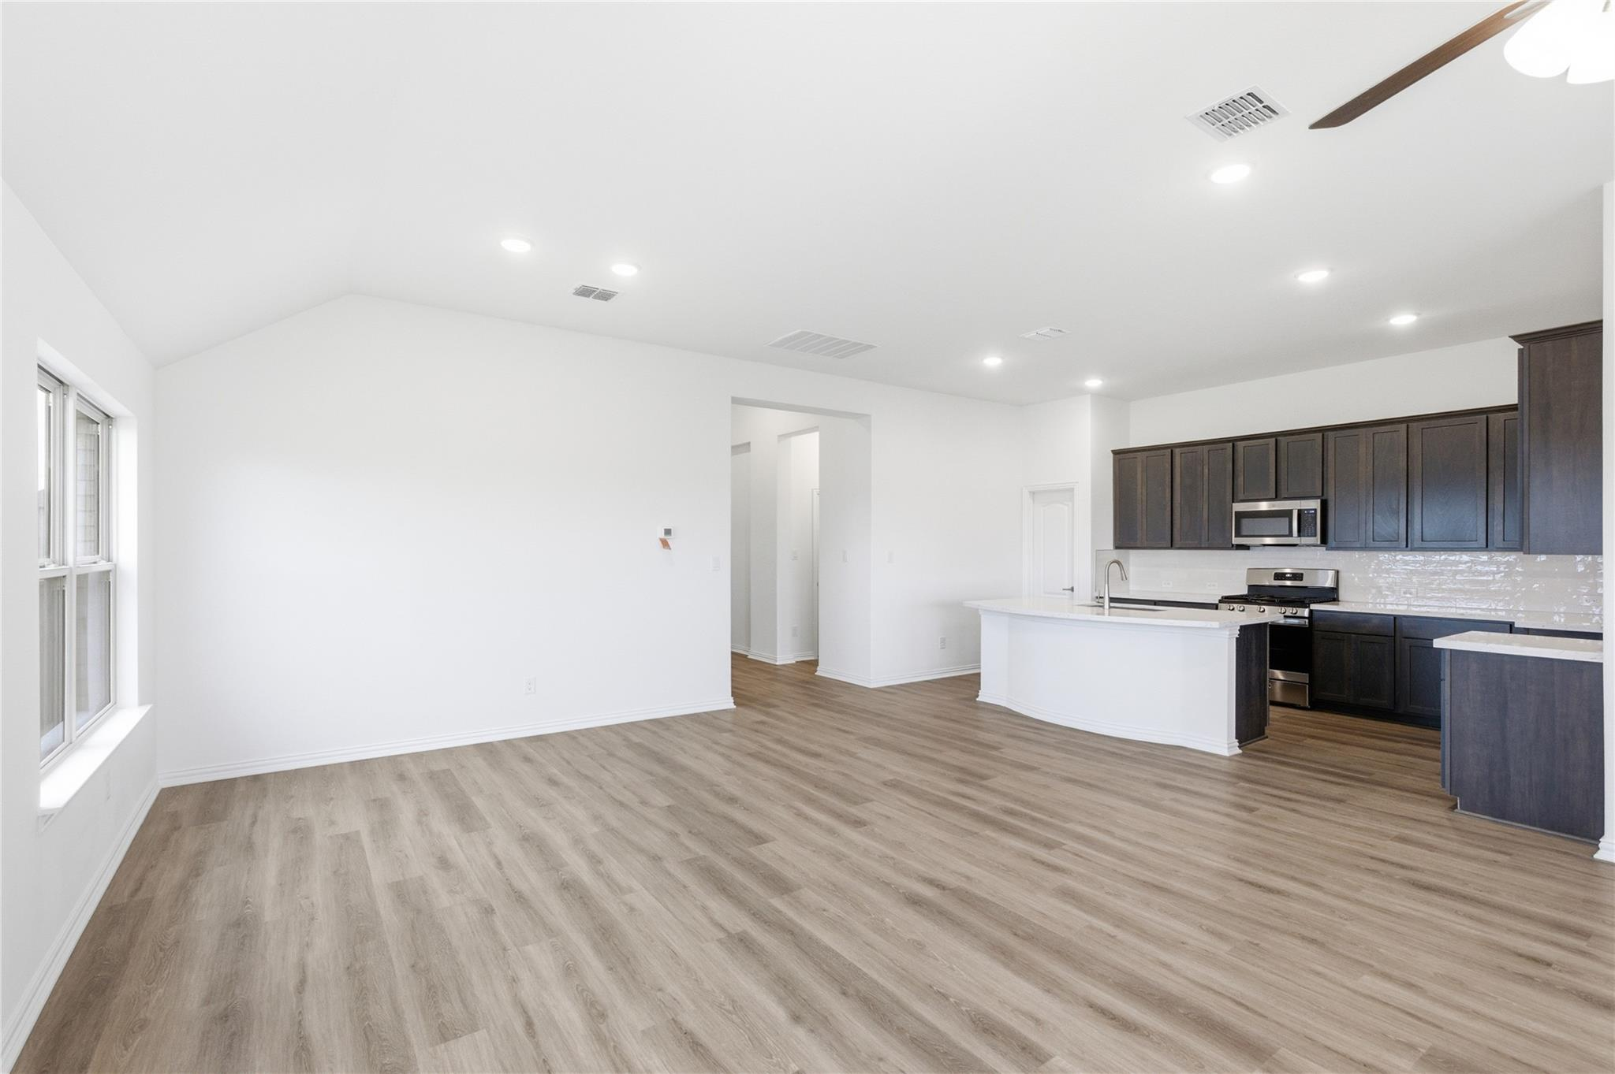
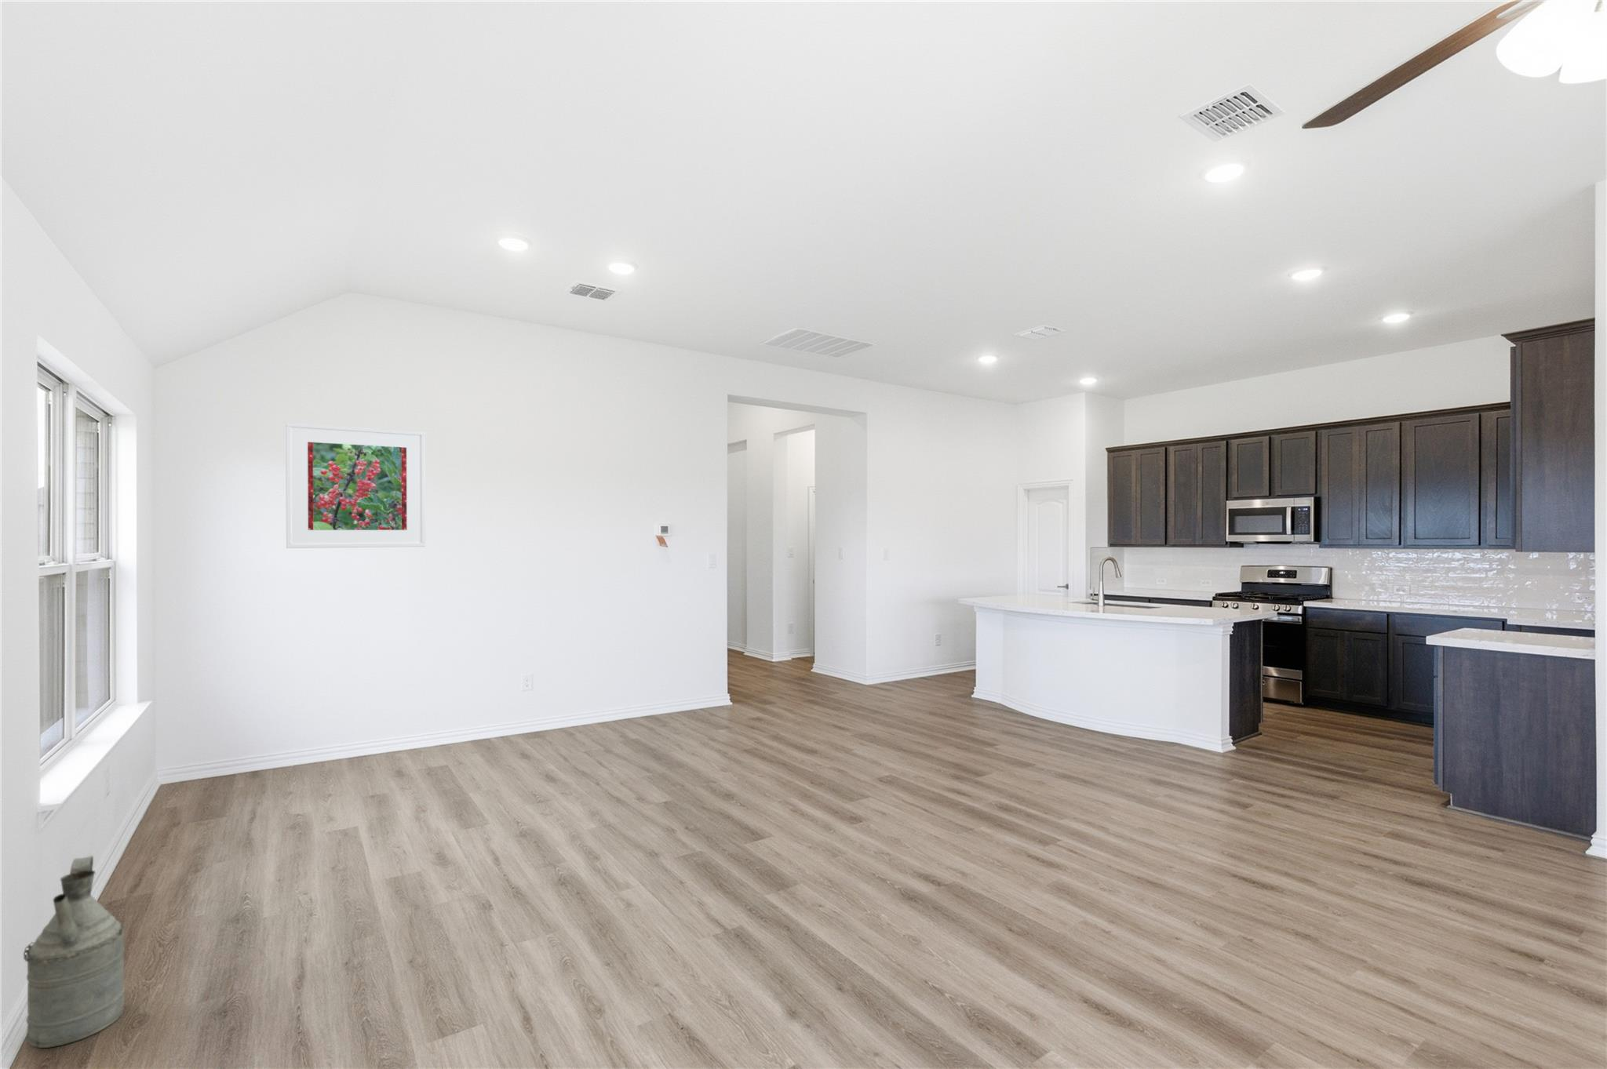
+ watering can (75, 947)
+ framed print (359, 487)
